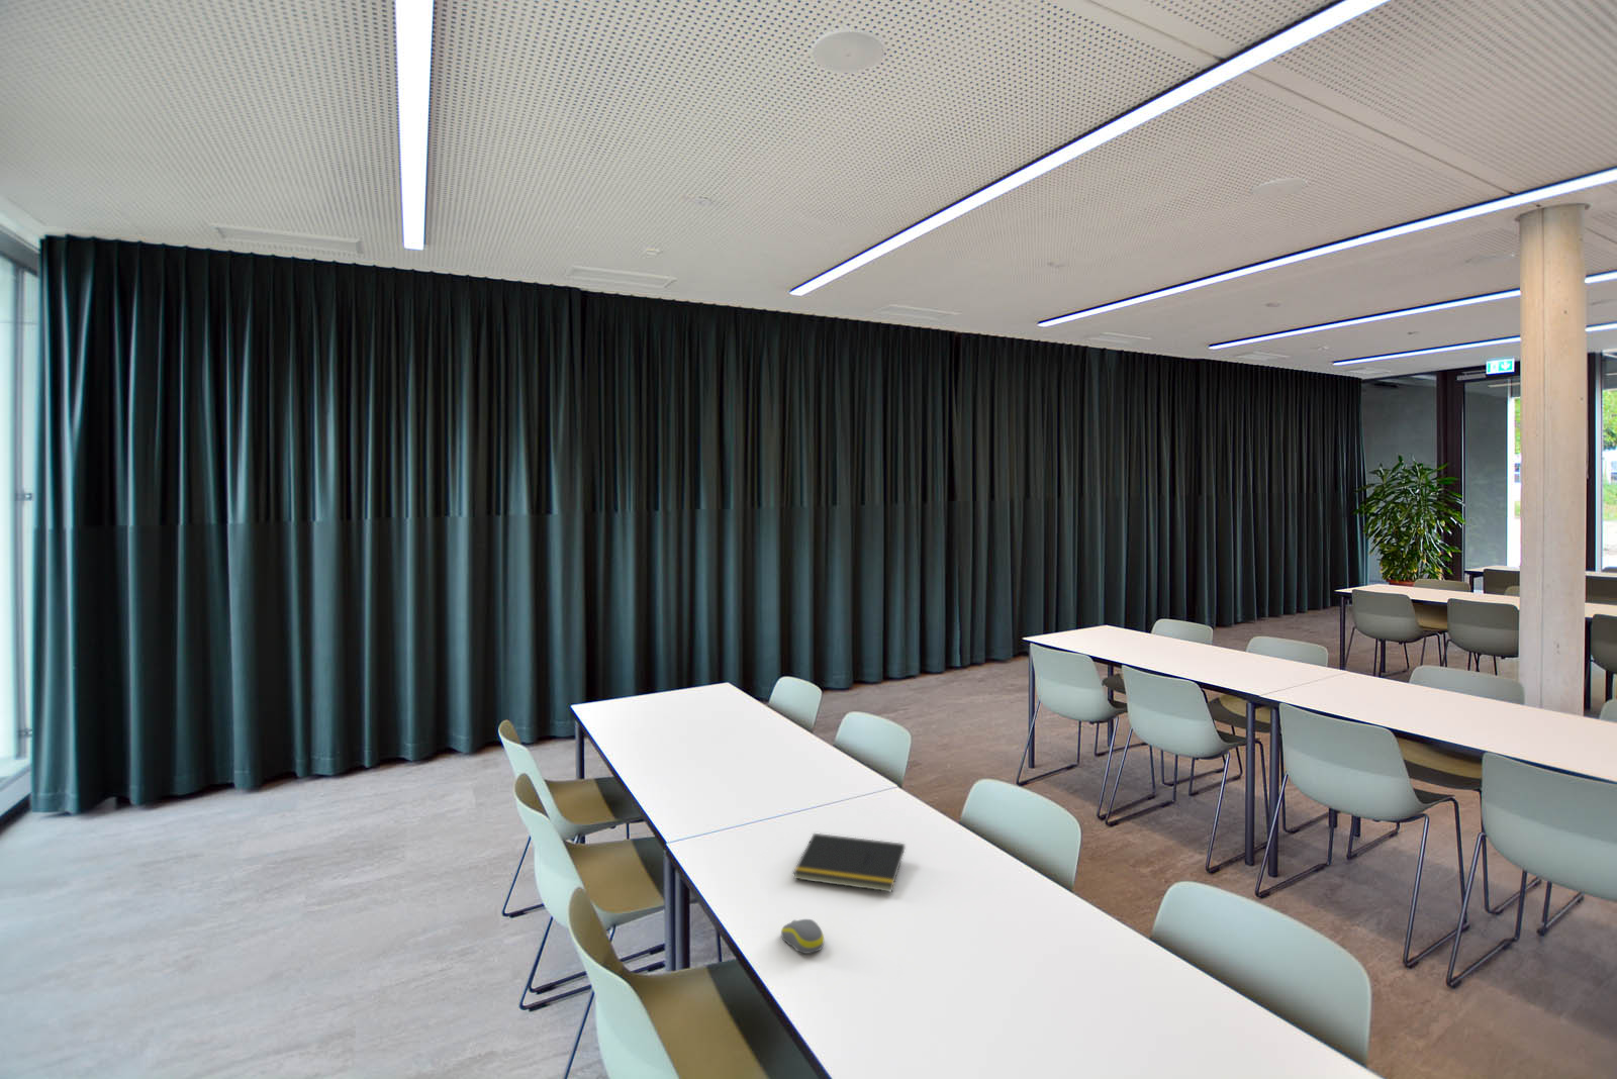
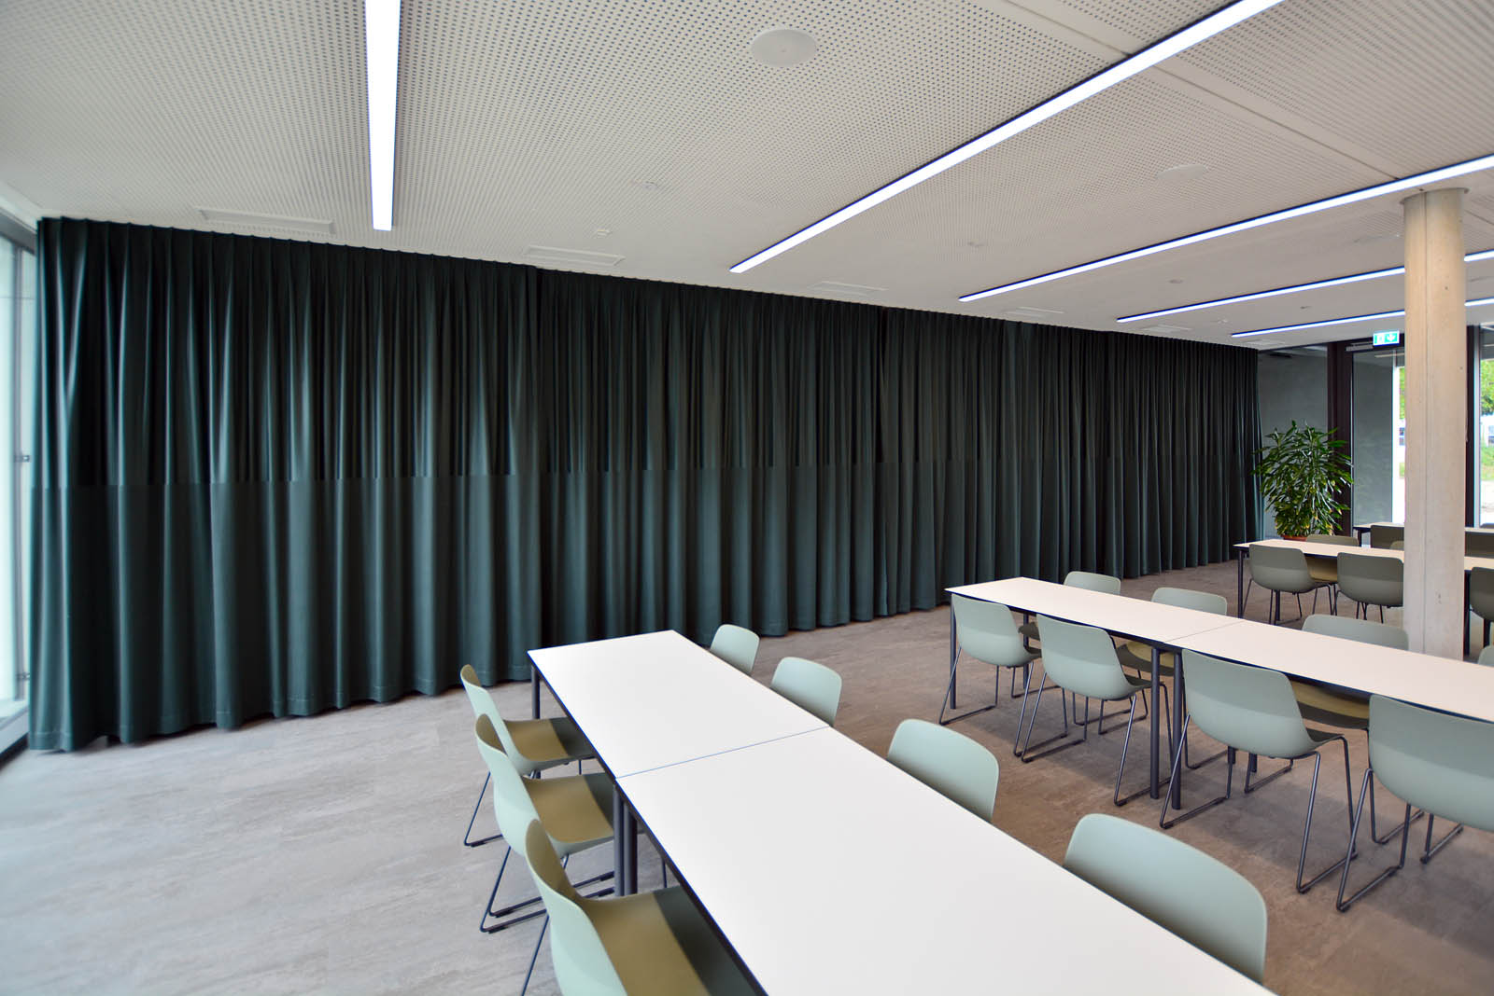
- computer mouse (802, 931)
- notepad (850, 860)
